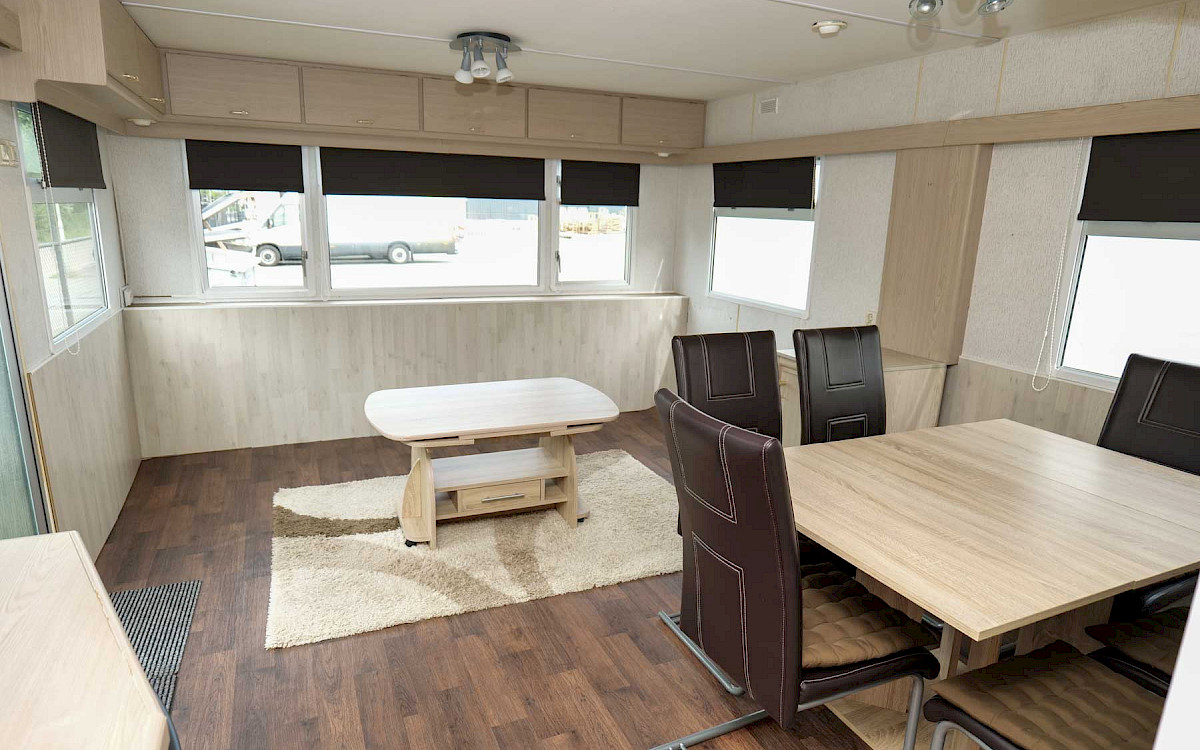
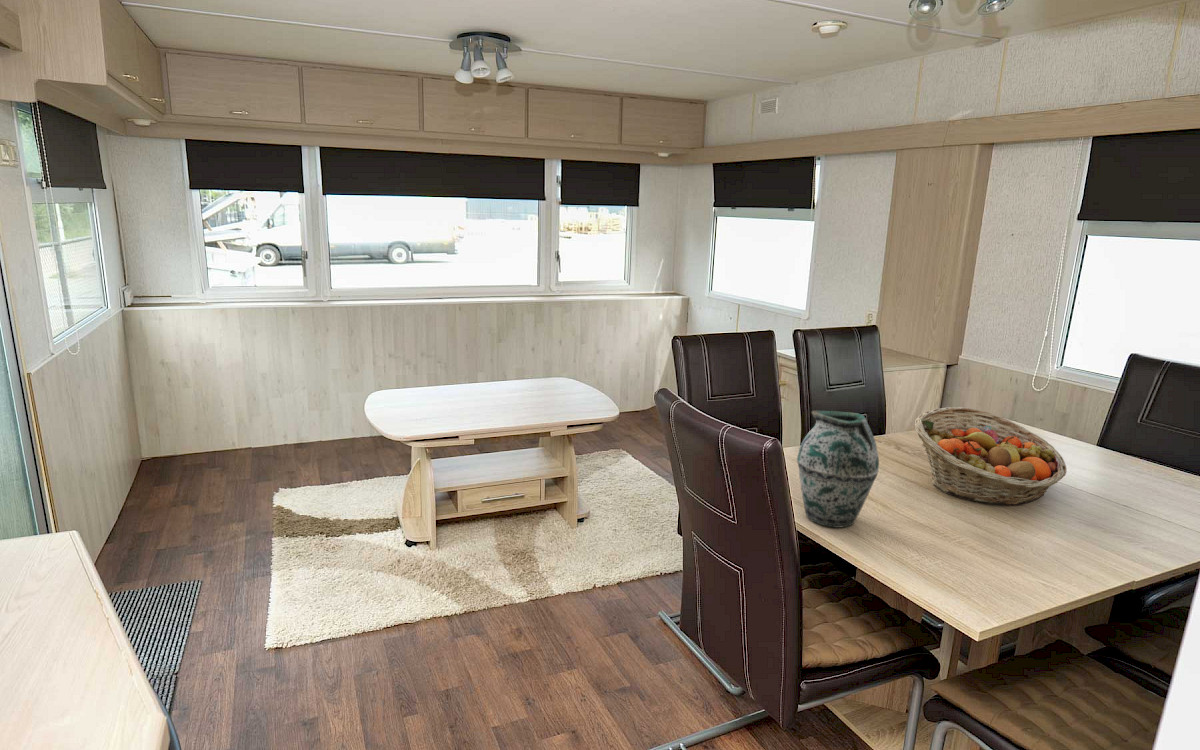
+ fruit basket (986, 454)
+ vase (836, 468)
